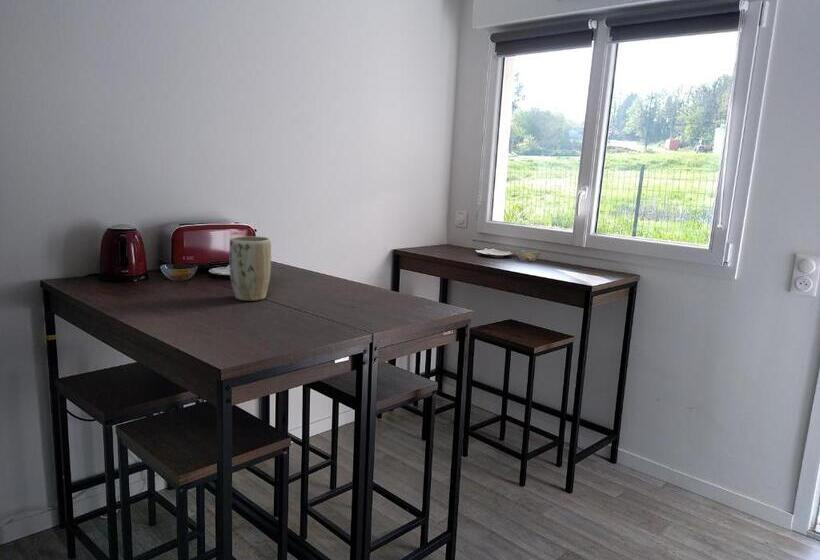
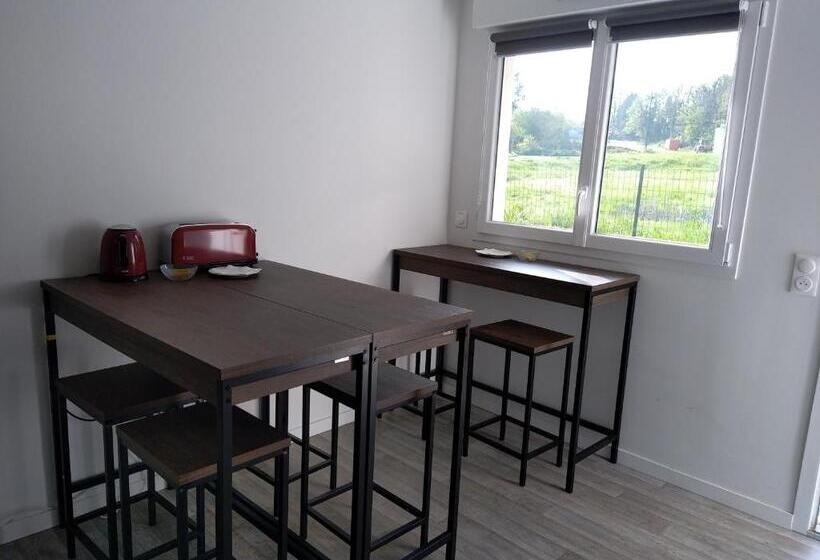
- plant pot (250, 268)
